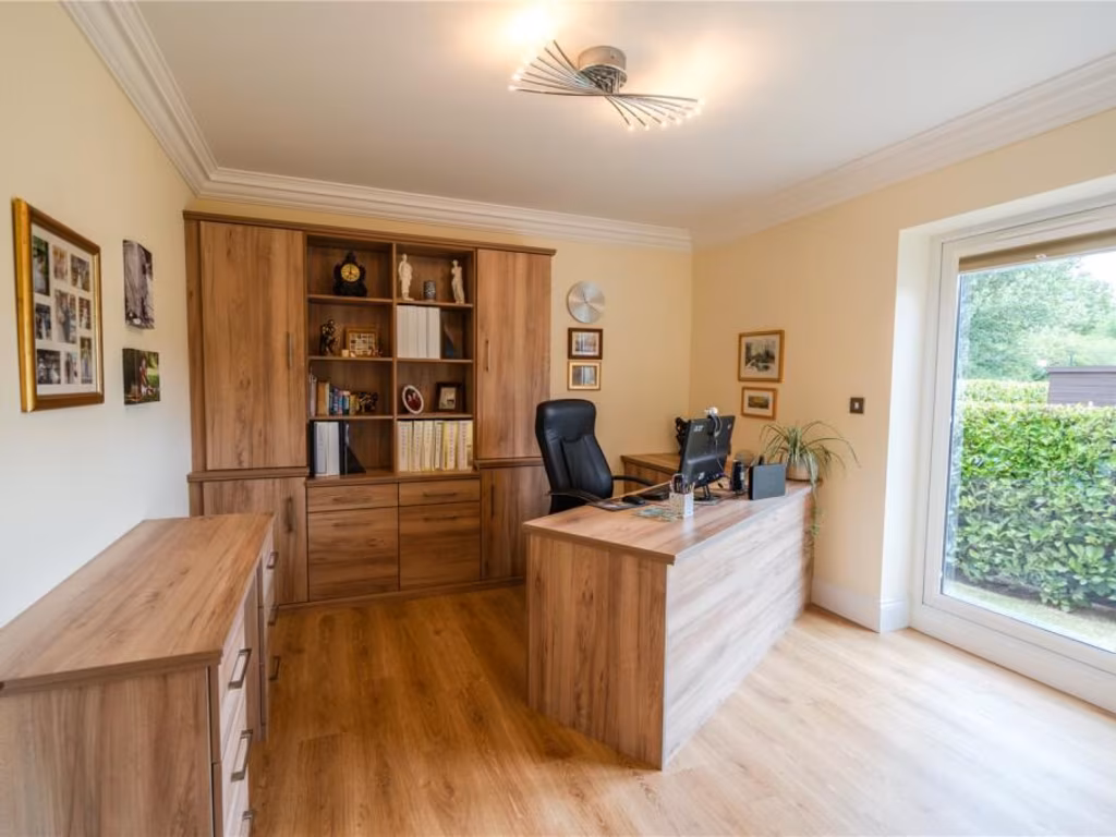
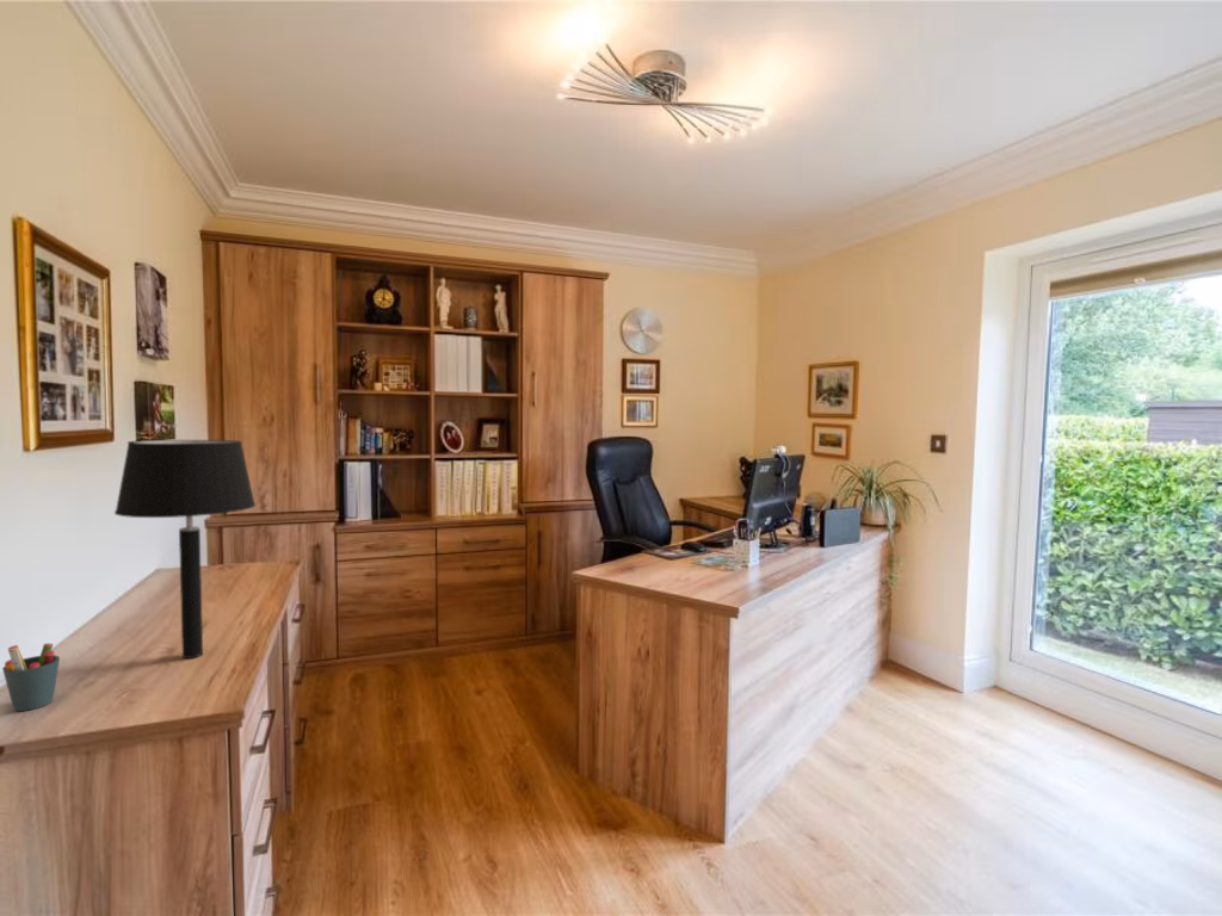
+ pen holder (31, 671)
+ table lamp (190, 549)
